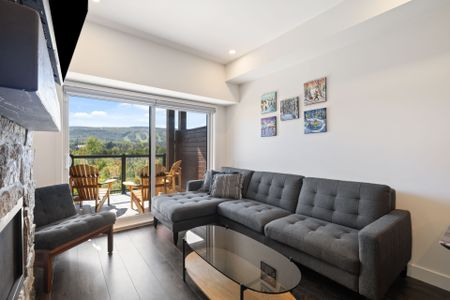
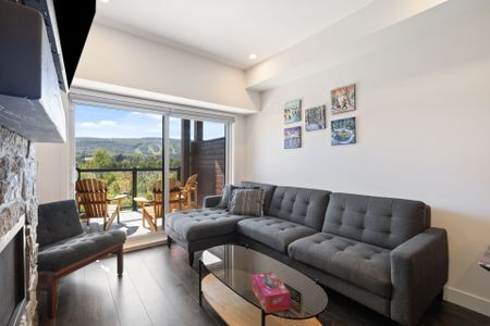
+ tissue box (269, 290)
